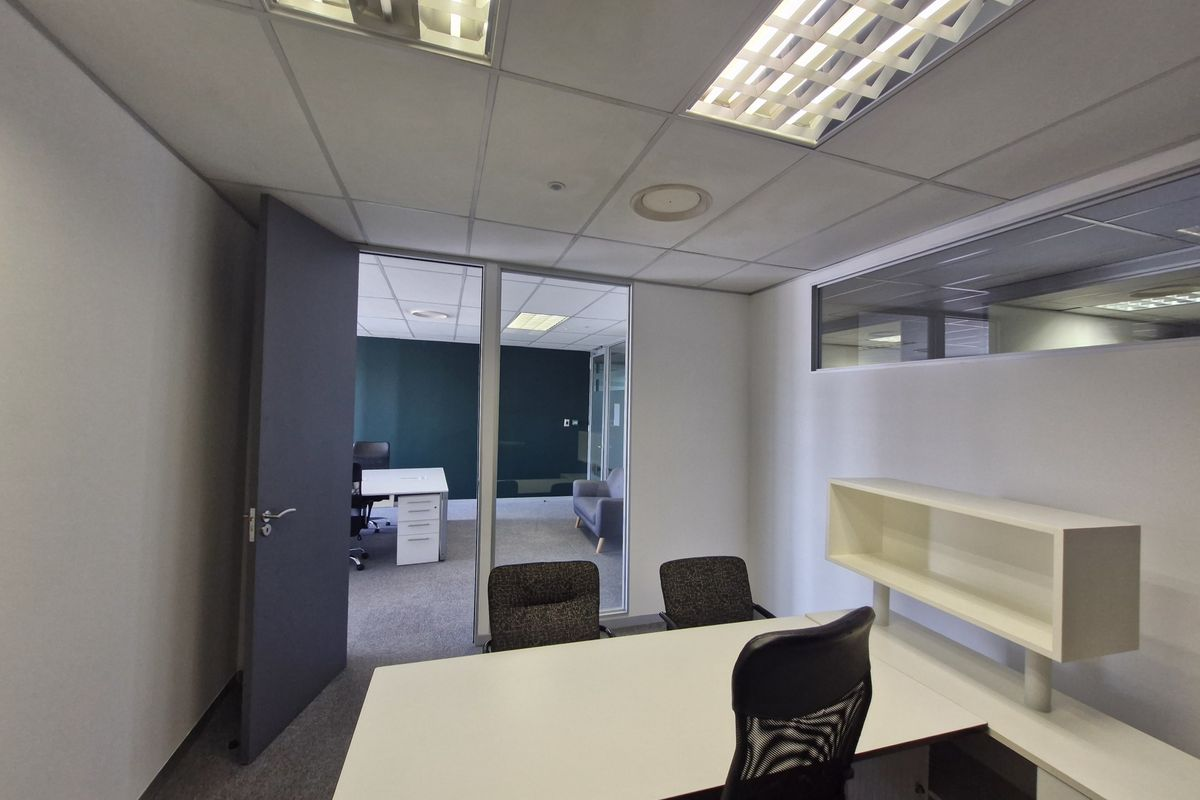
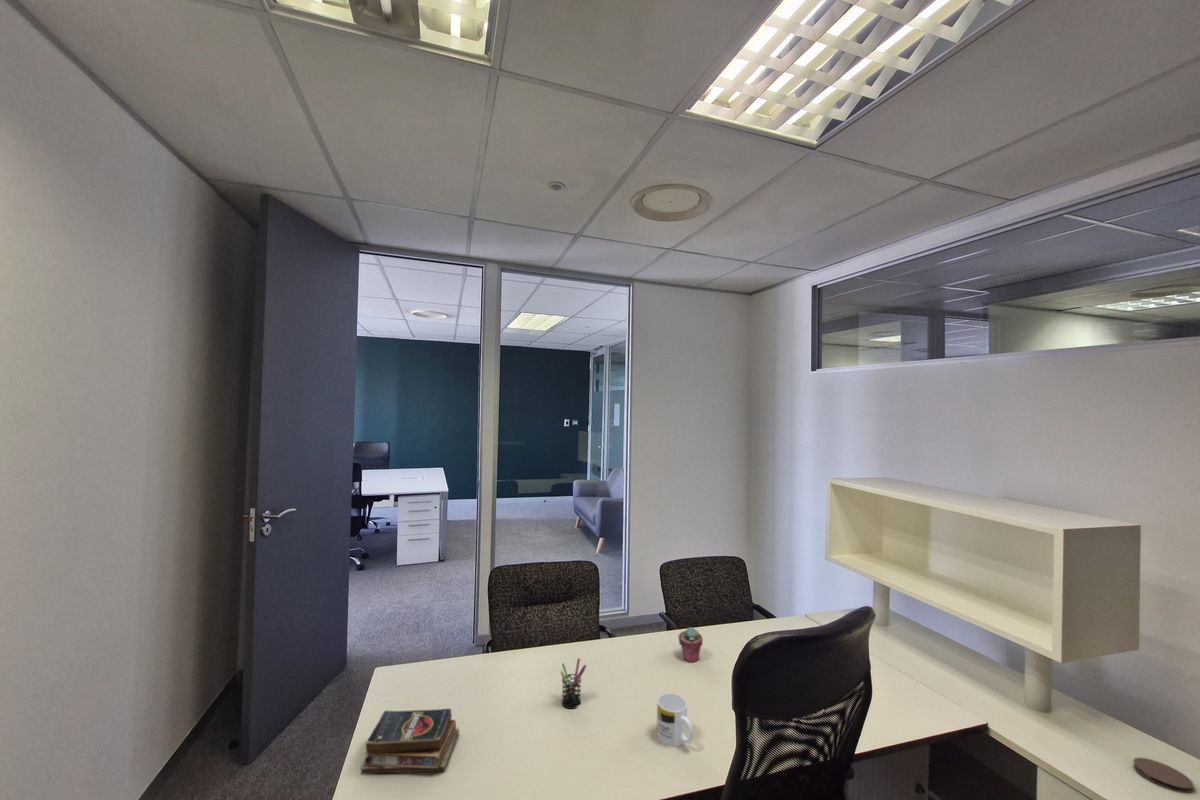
+ mug (675, 722)
+ coaster (1162, 774)
+ pen holder (570, 681)
+ potted succulent (690, 642)
+ book (413, 736)
